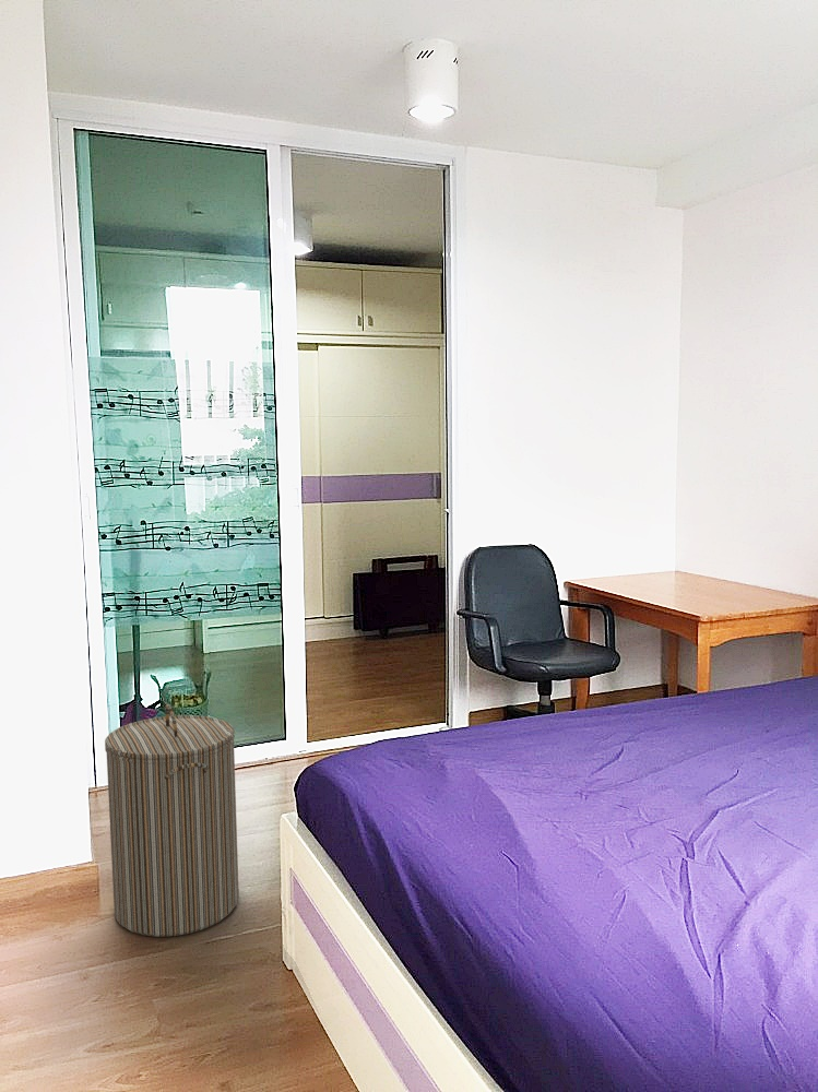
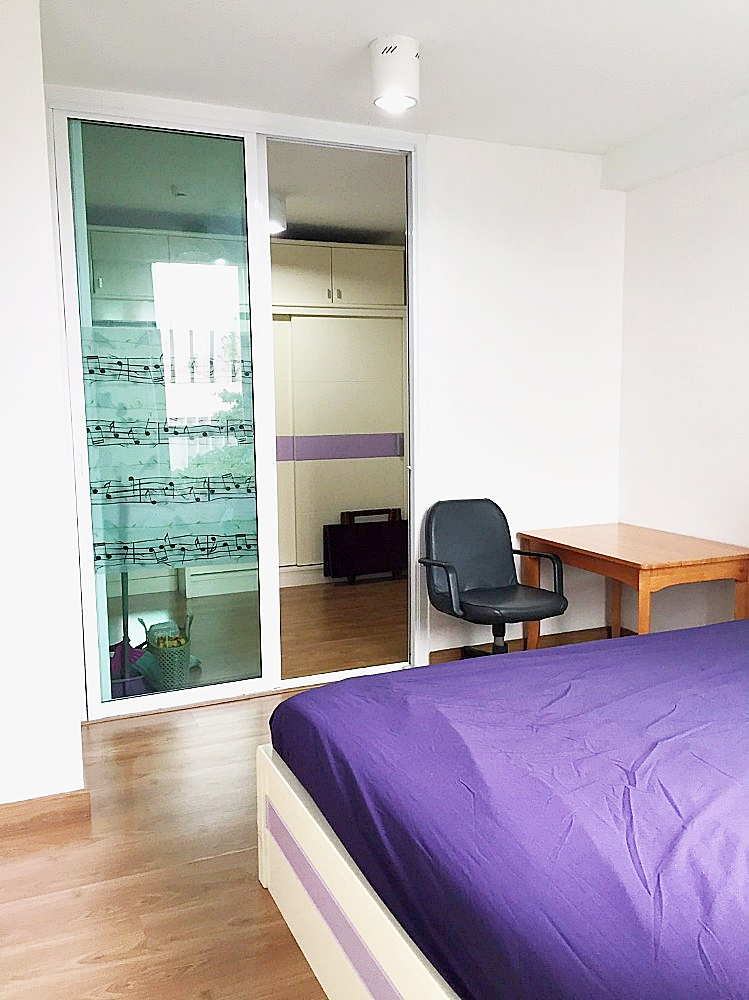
- laundry hamper (173, 806)
